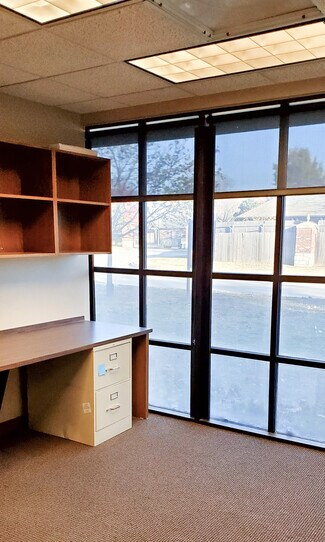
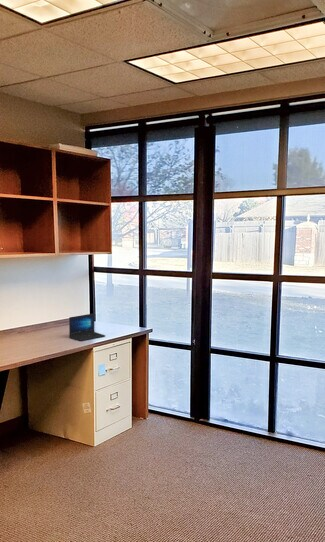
+ laptop (87, 326)
